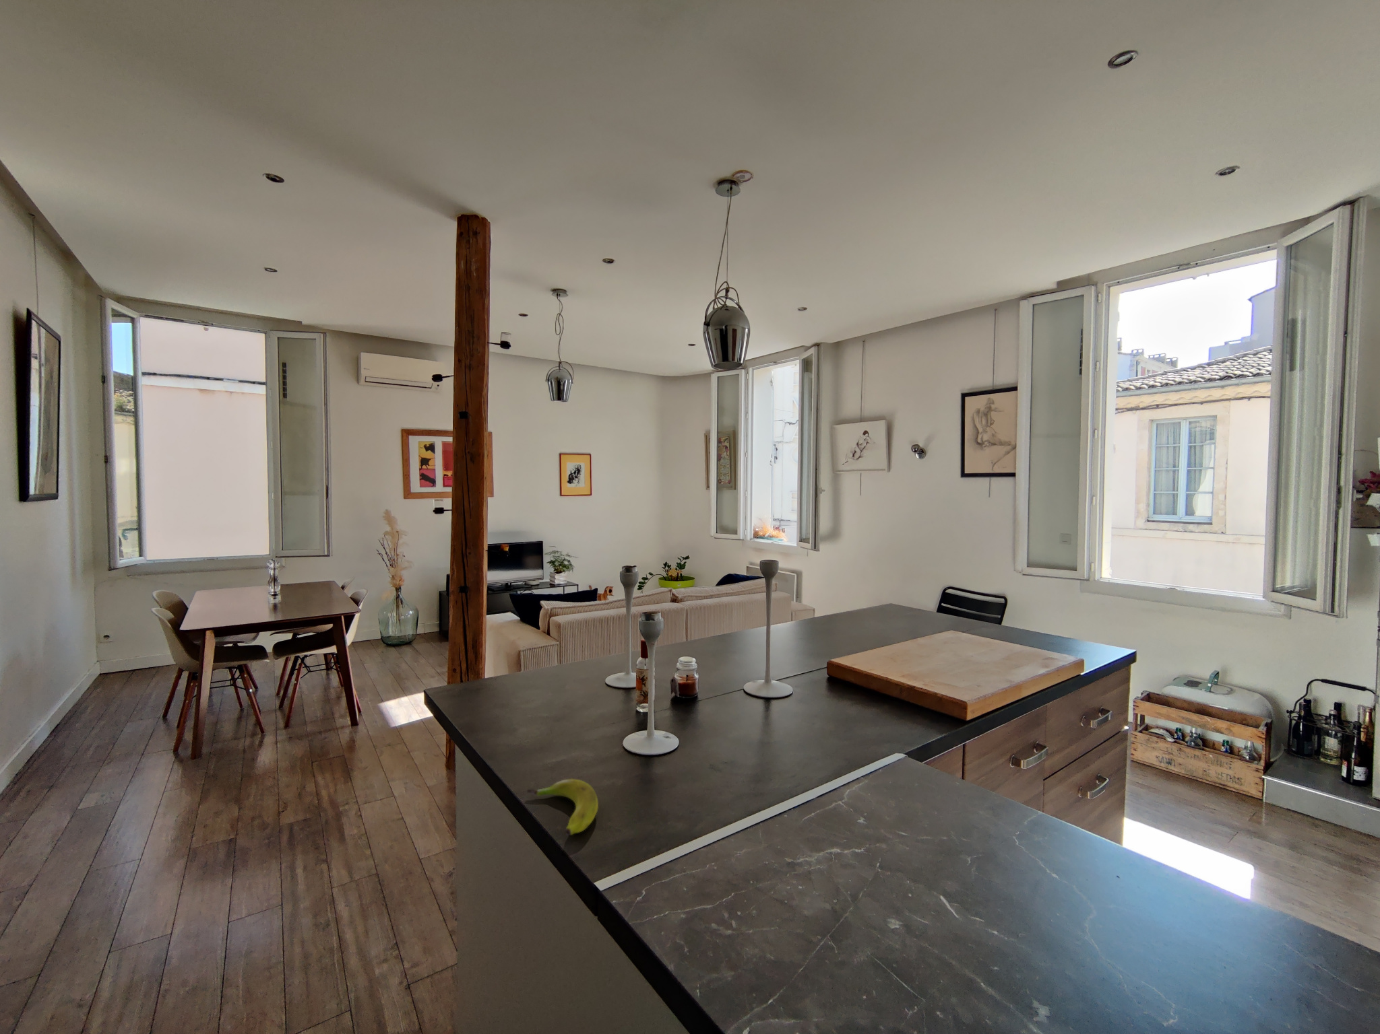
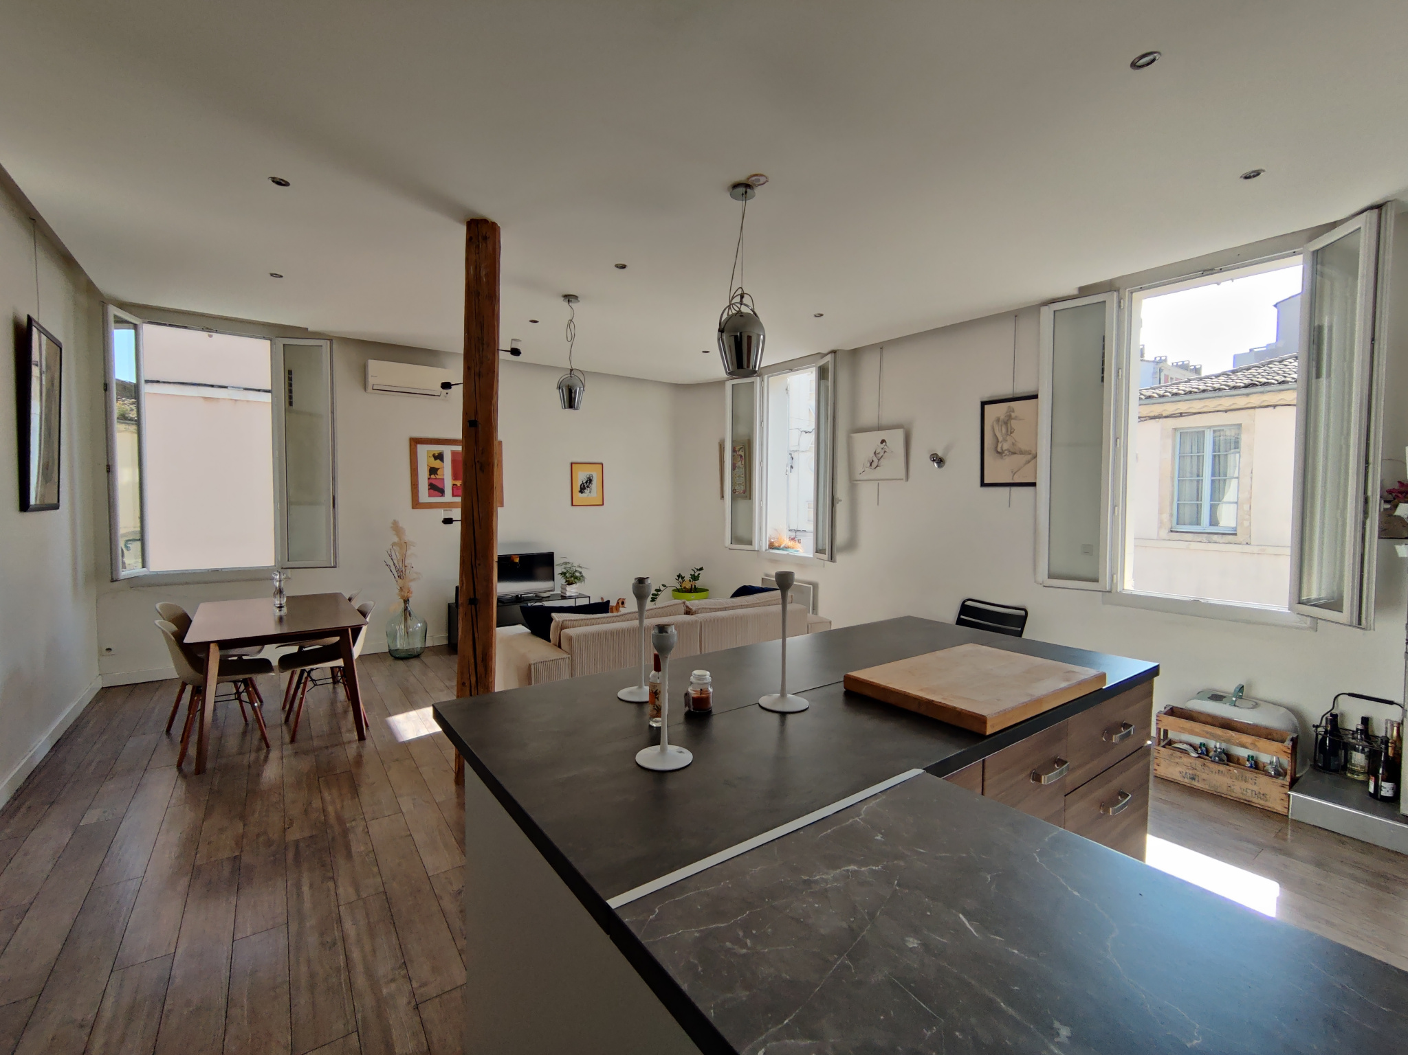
- banana (570, 799)
